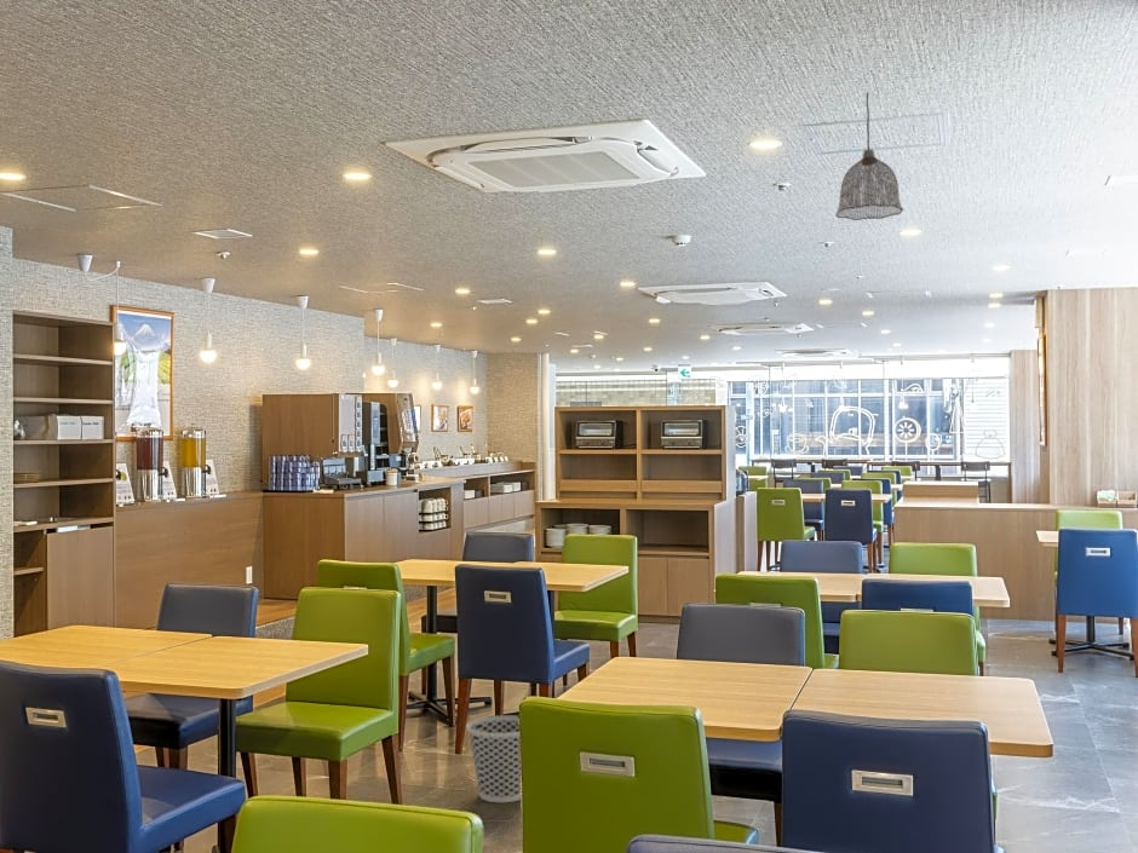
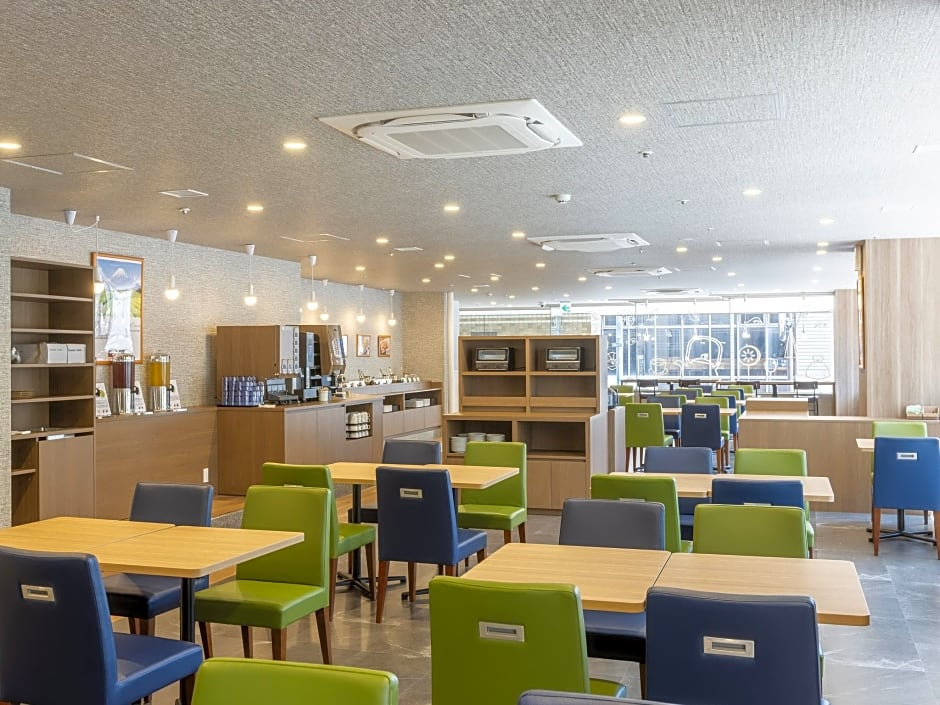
- pendant lamp (868, 152)
- wastebasket (502, 759)
